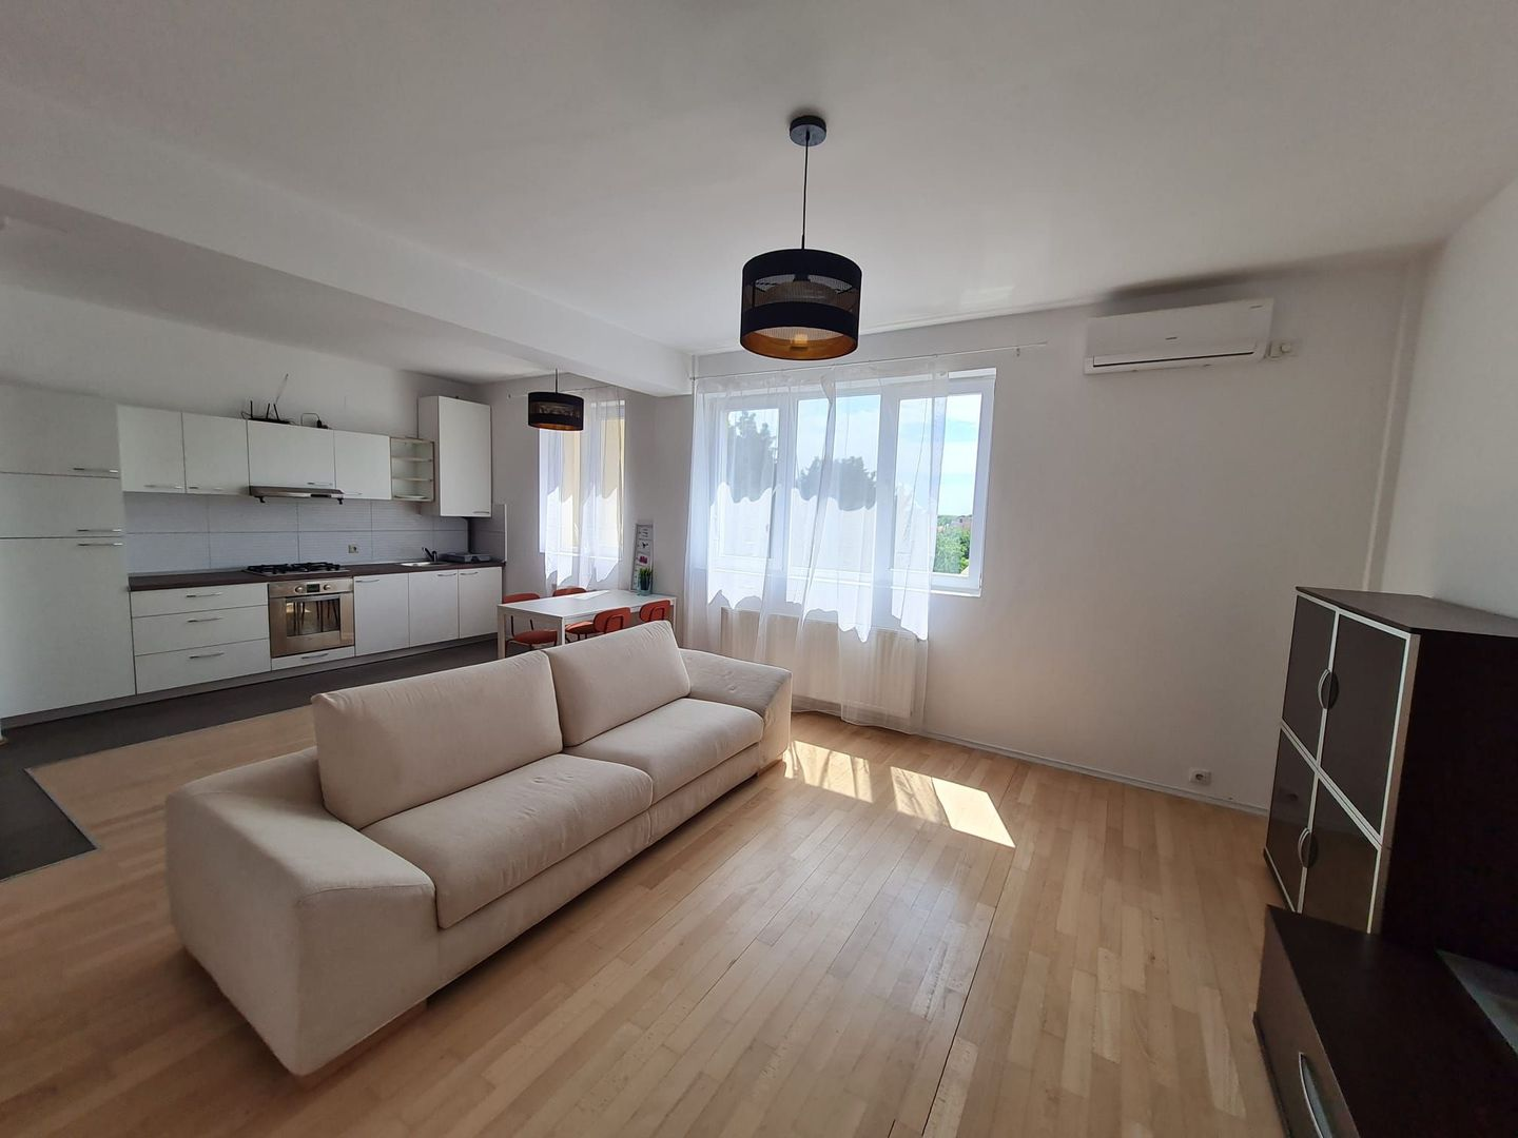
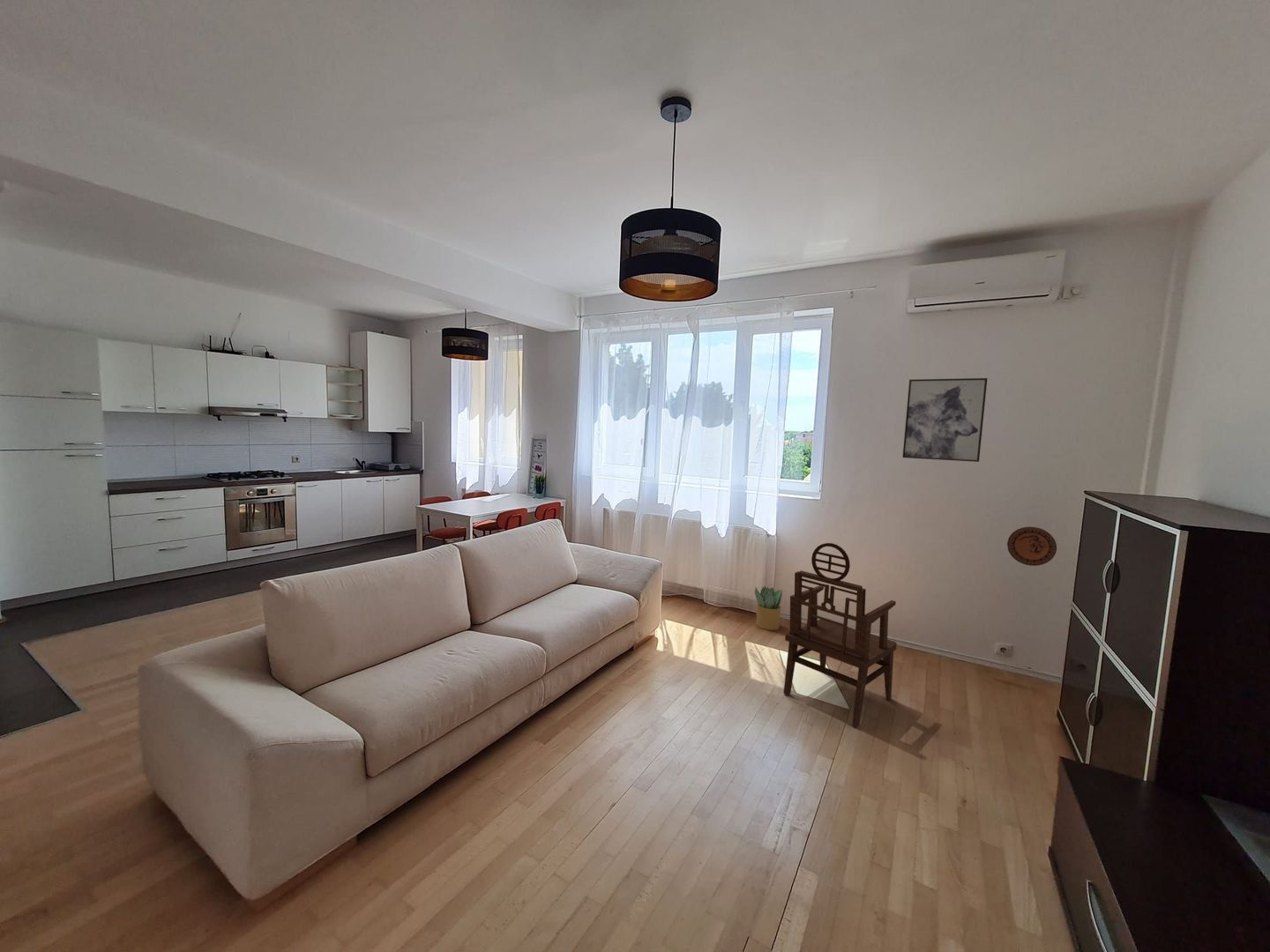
+ armchair (844, 618)
+ potted plant (766, 606)
+ wall art (943, 420)
+ decorative plate (1031, 546)
